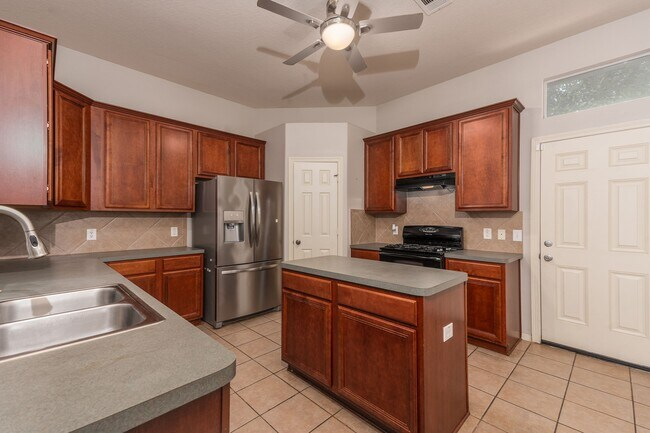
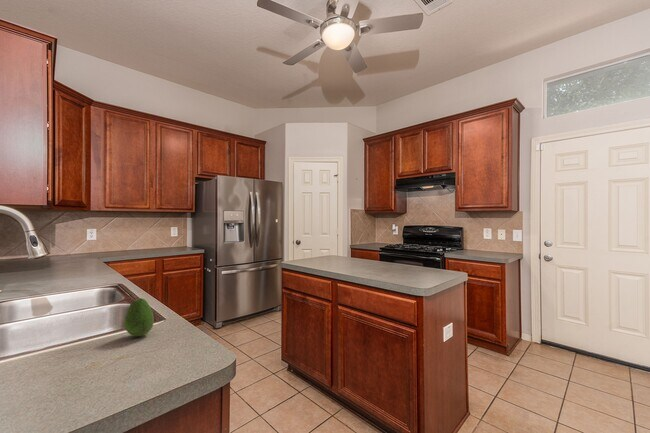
+ fruit (139, 317)
